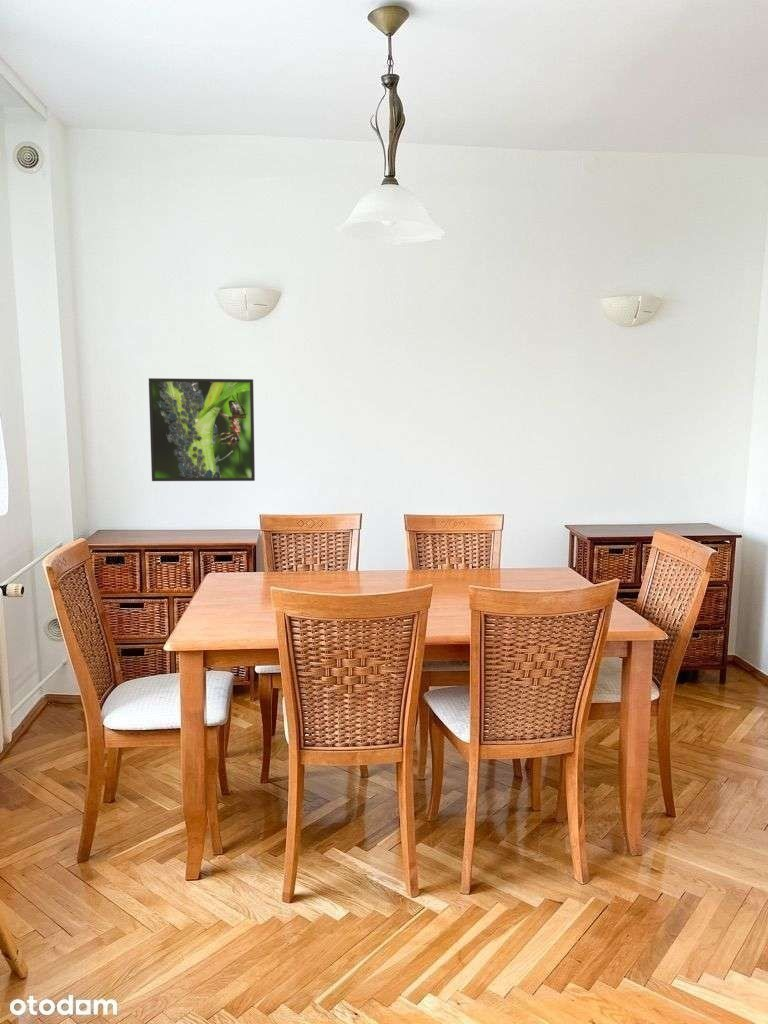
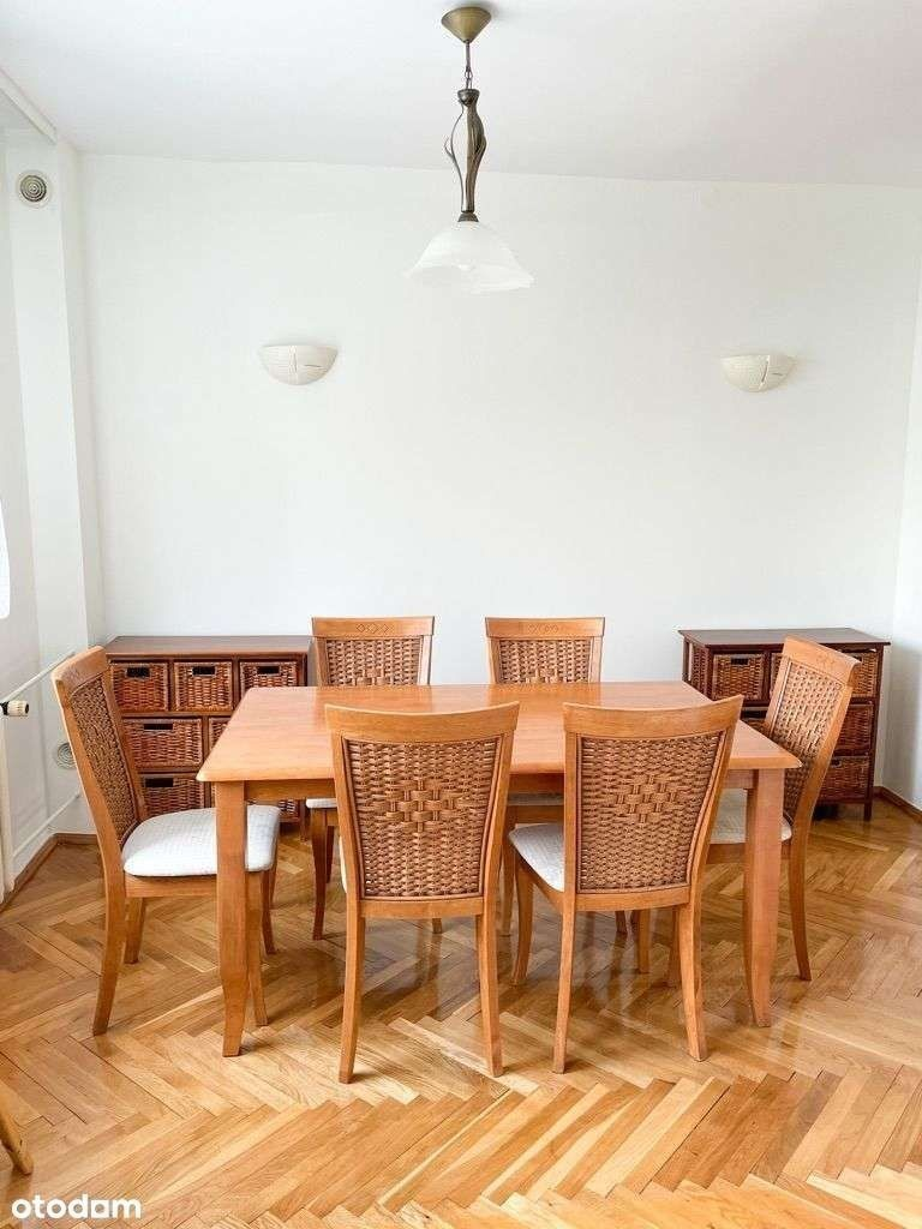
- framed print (202, 430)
